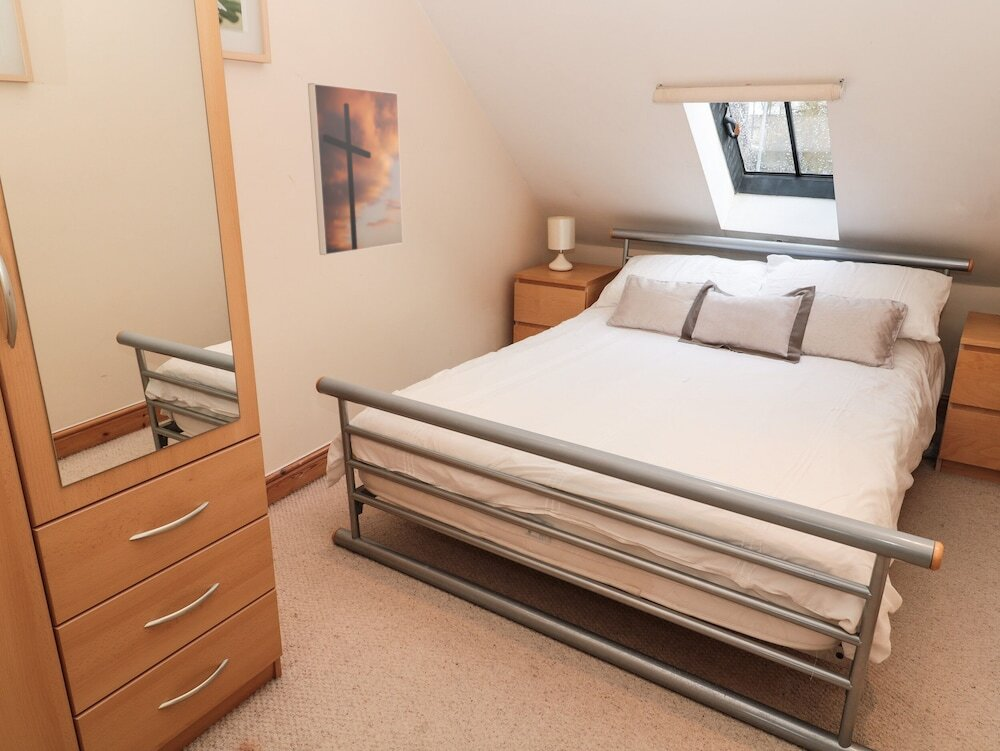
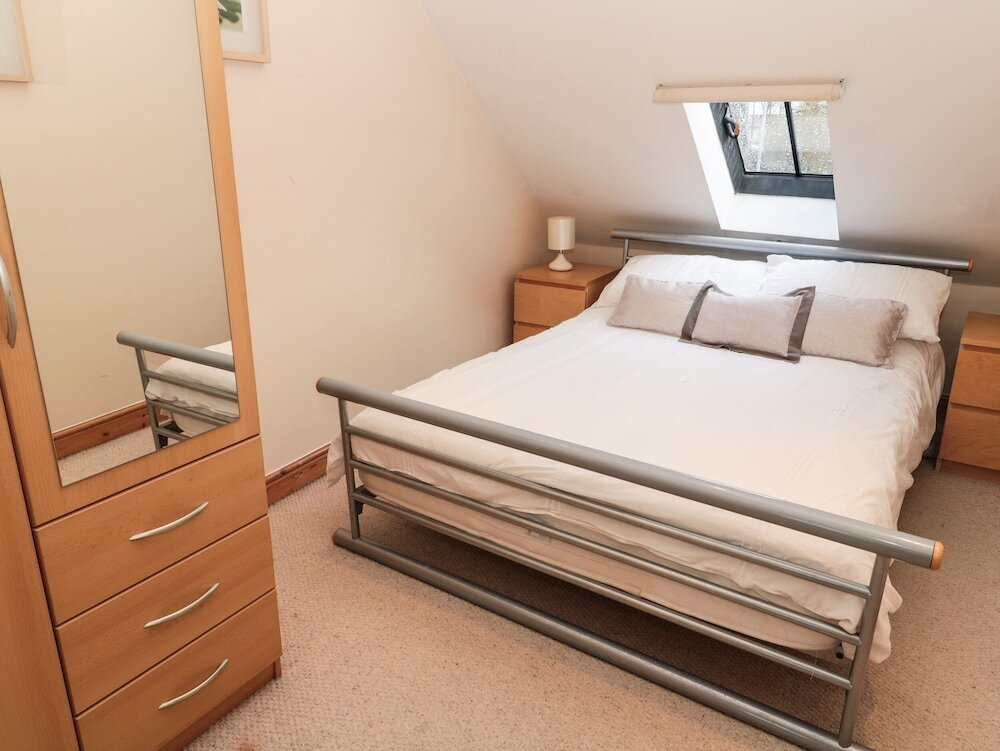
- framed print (359, 171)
